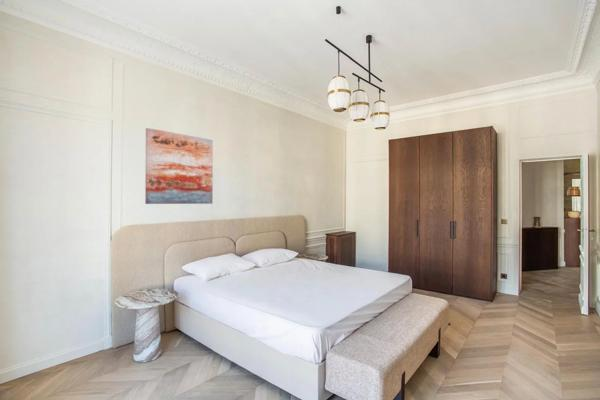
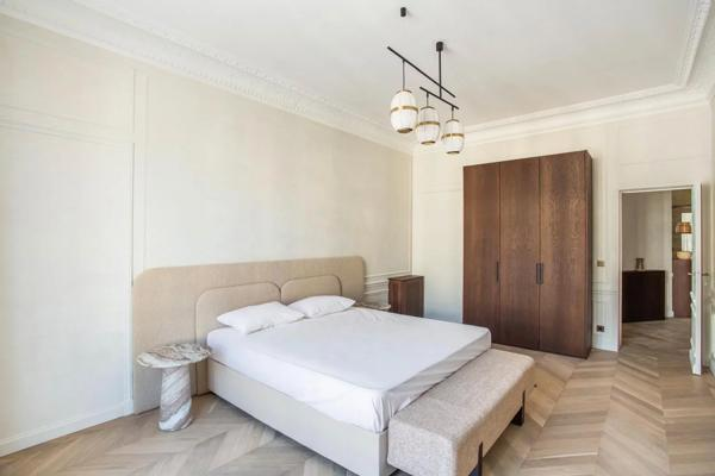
- wall art (181, 169)
